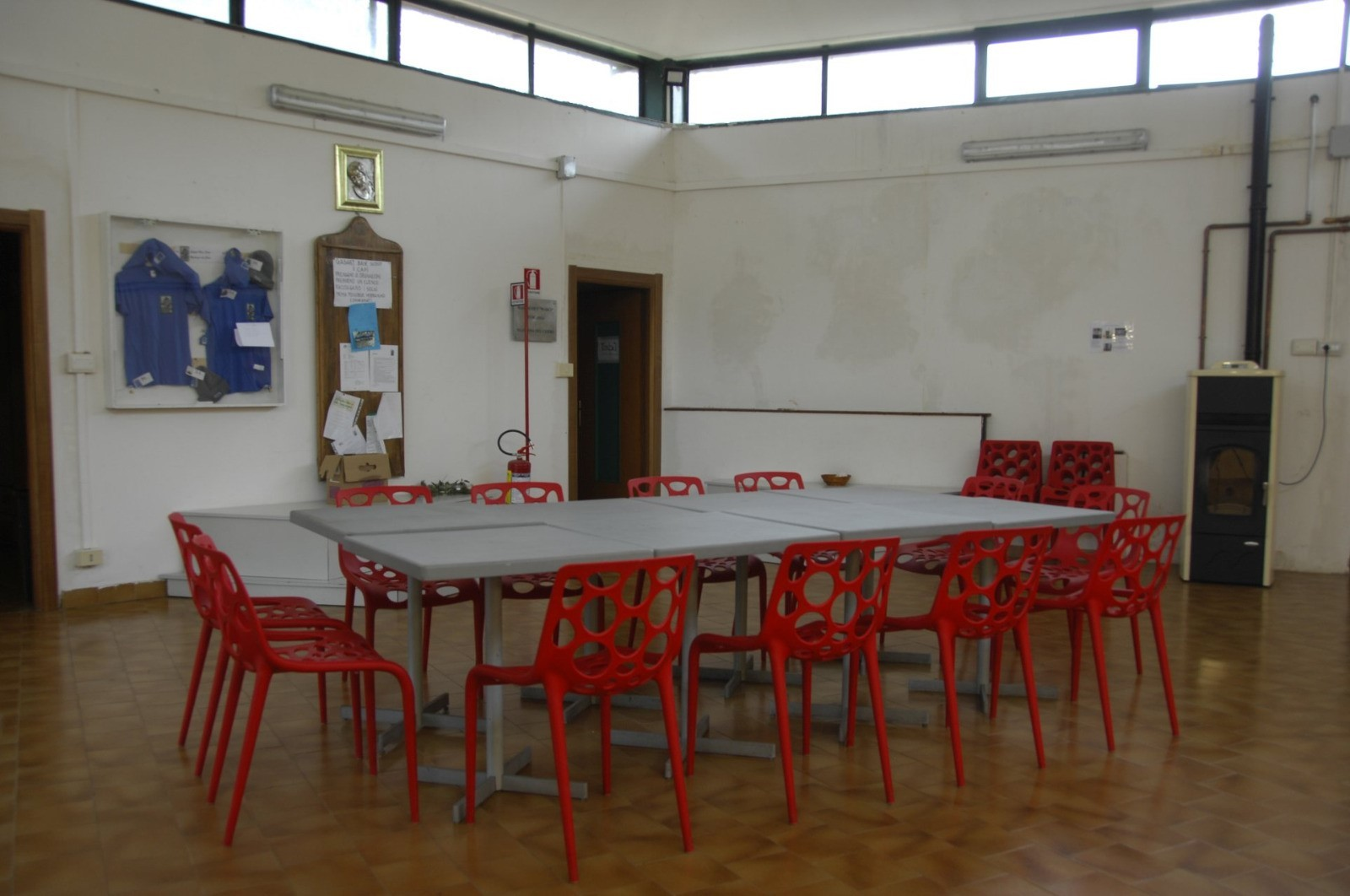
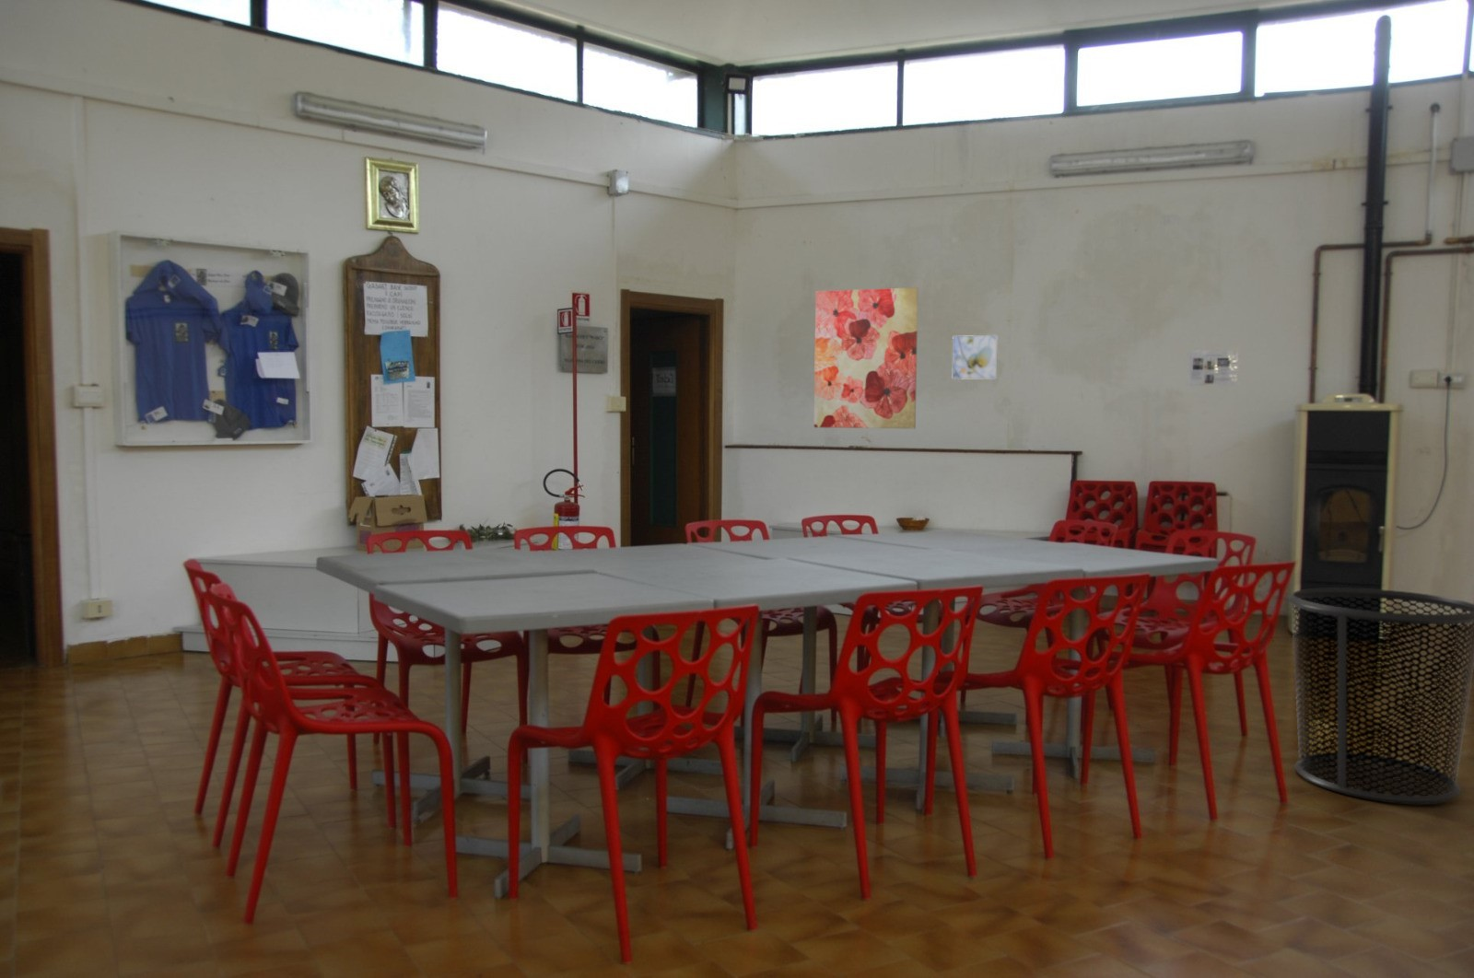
+ wall art (865, 358)
+ trash can (1378, 692)
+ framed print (974, 357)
